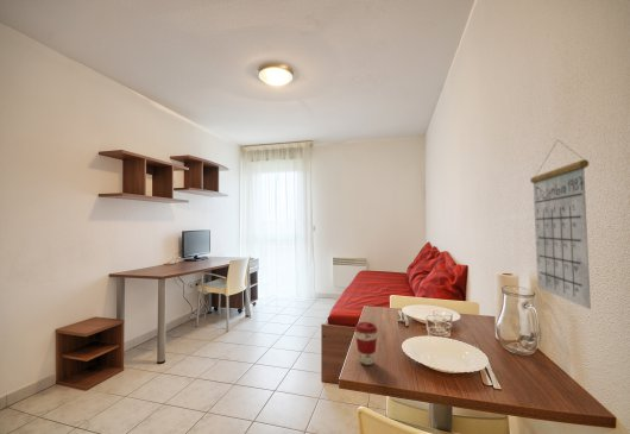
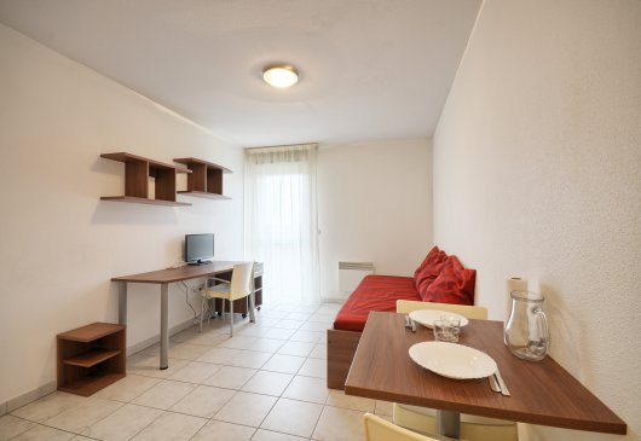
- calendar (556, 218)
- coffee cup (366, 342)
